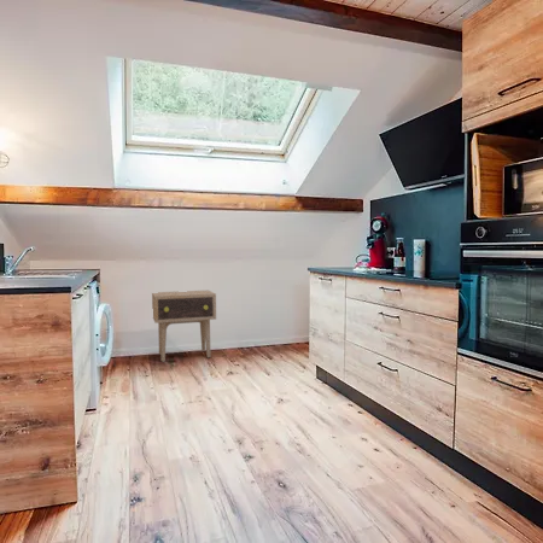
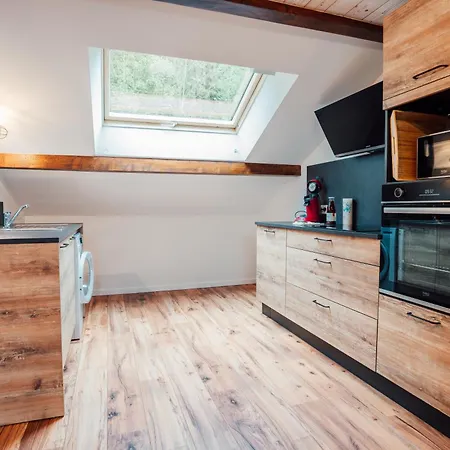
- side table (183, 322)
